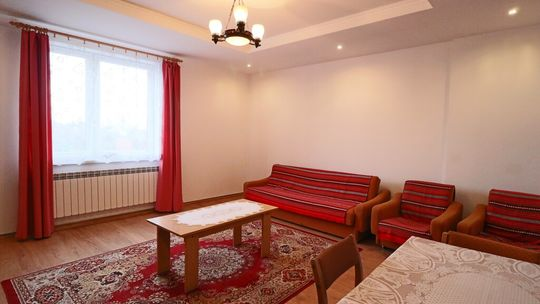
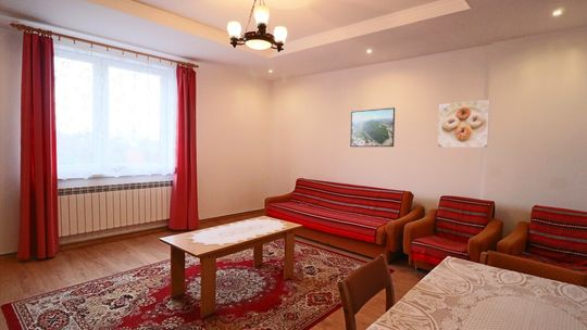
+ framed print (371, 128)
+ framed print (462, 125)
